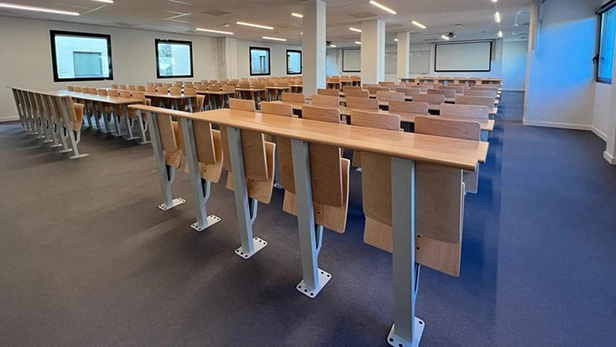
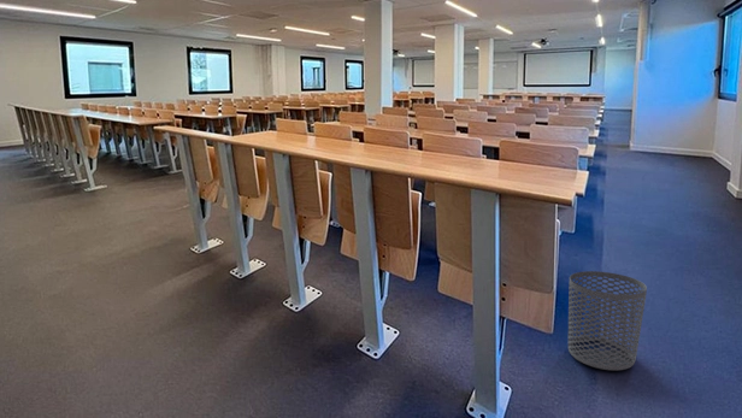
+ waste bin (603, 318)
